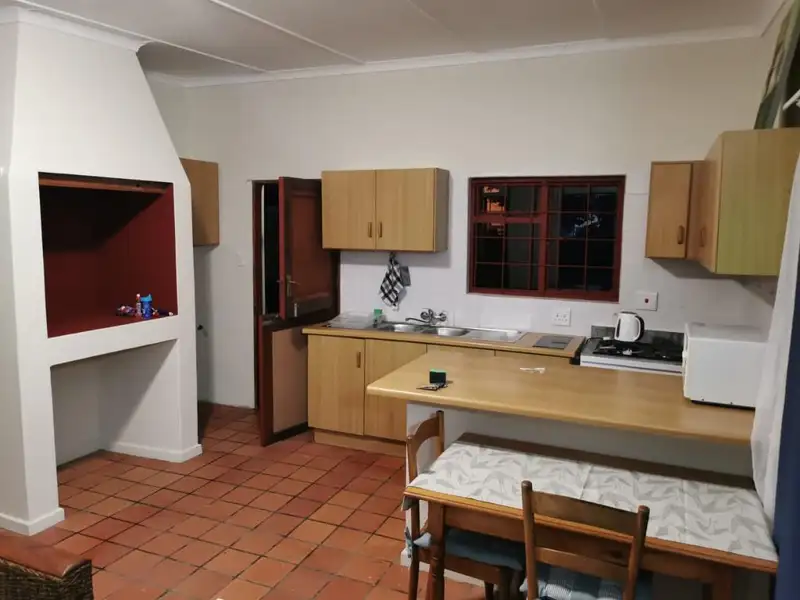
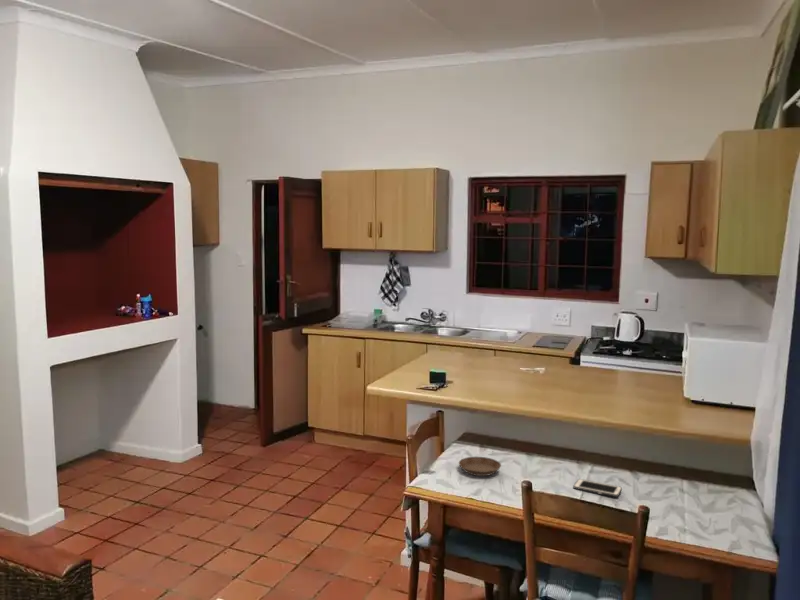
+ cell phone (597, 487)
+ saucer (479, 467)
